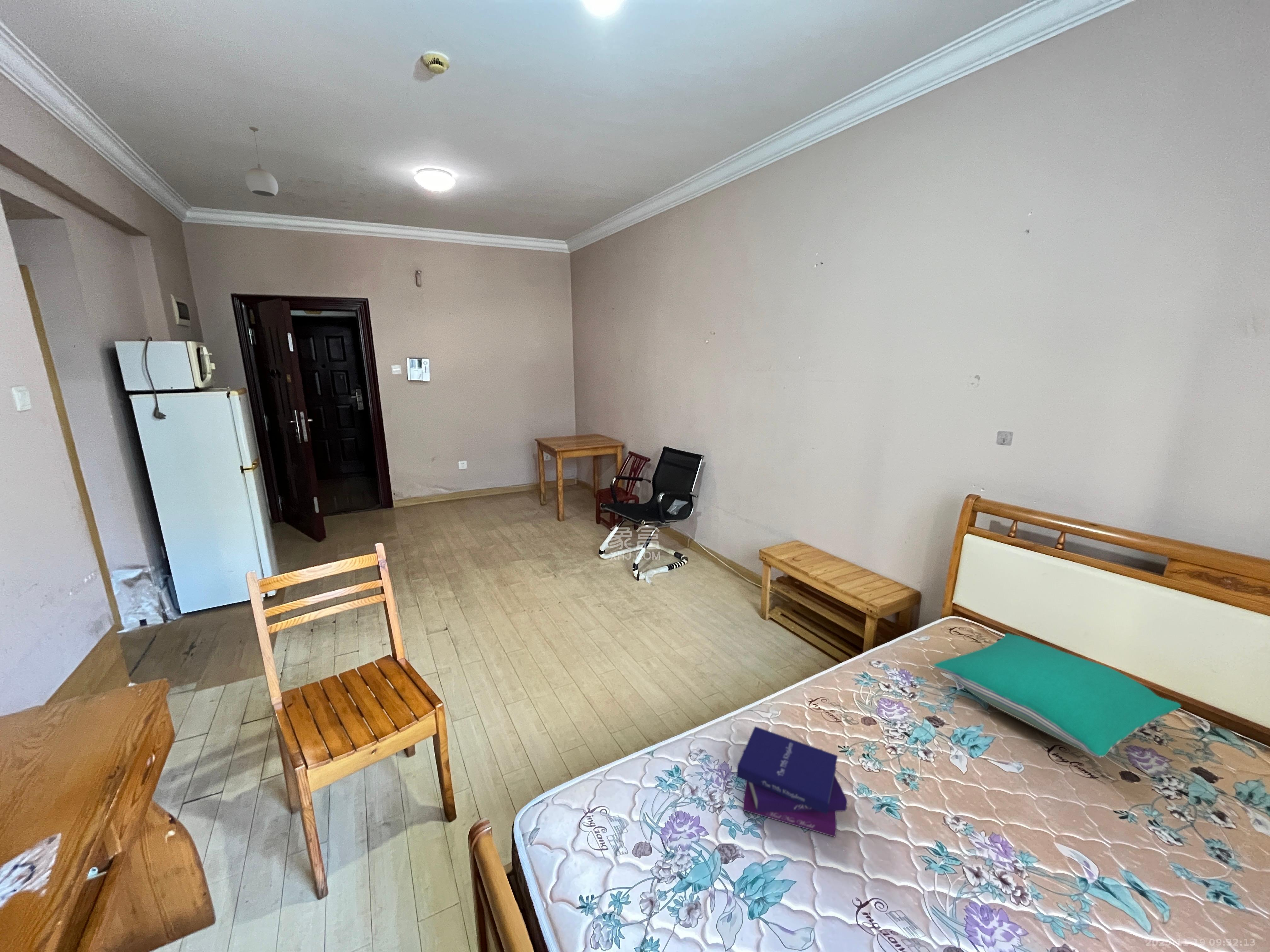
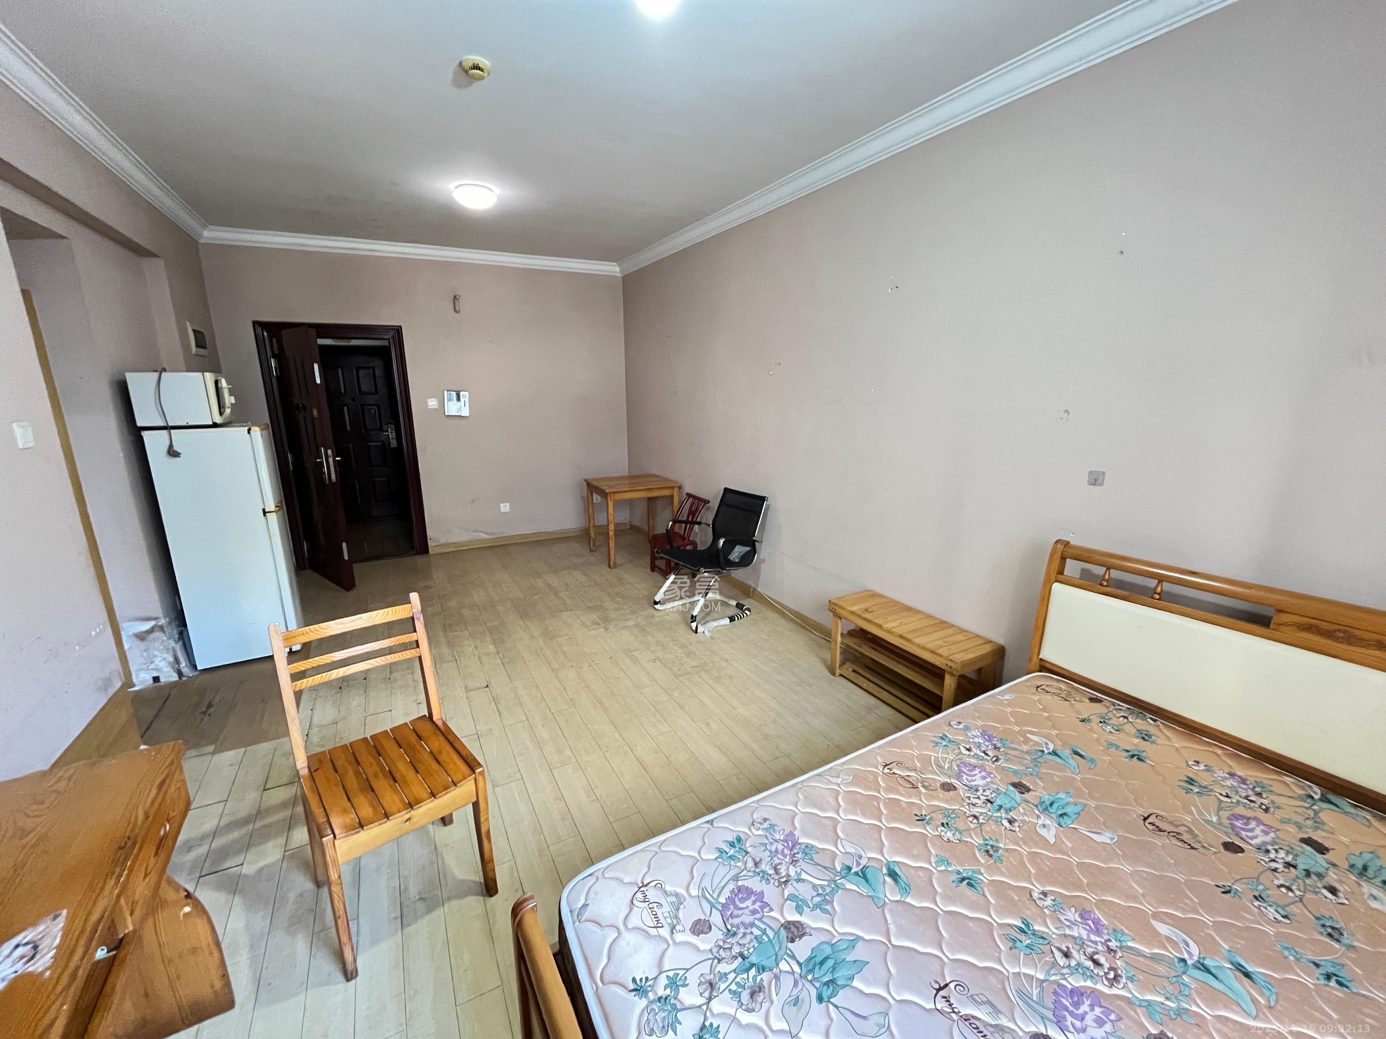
- pillow (1047, 685)
- pendant light (259, 161)
- book (791, 779)
